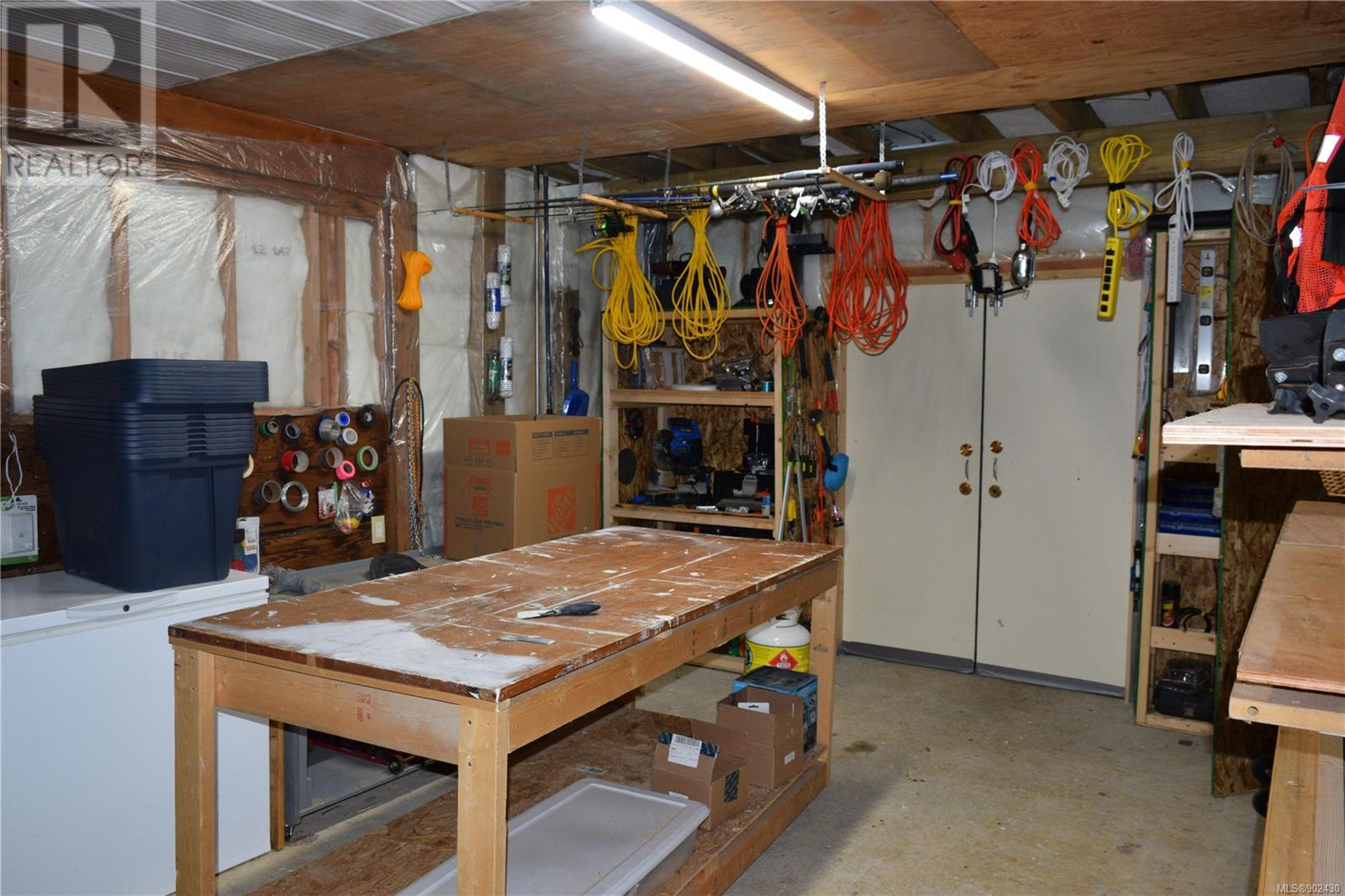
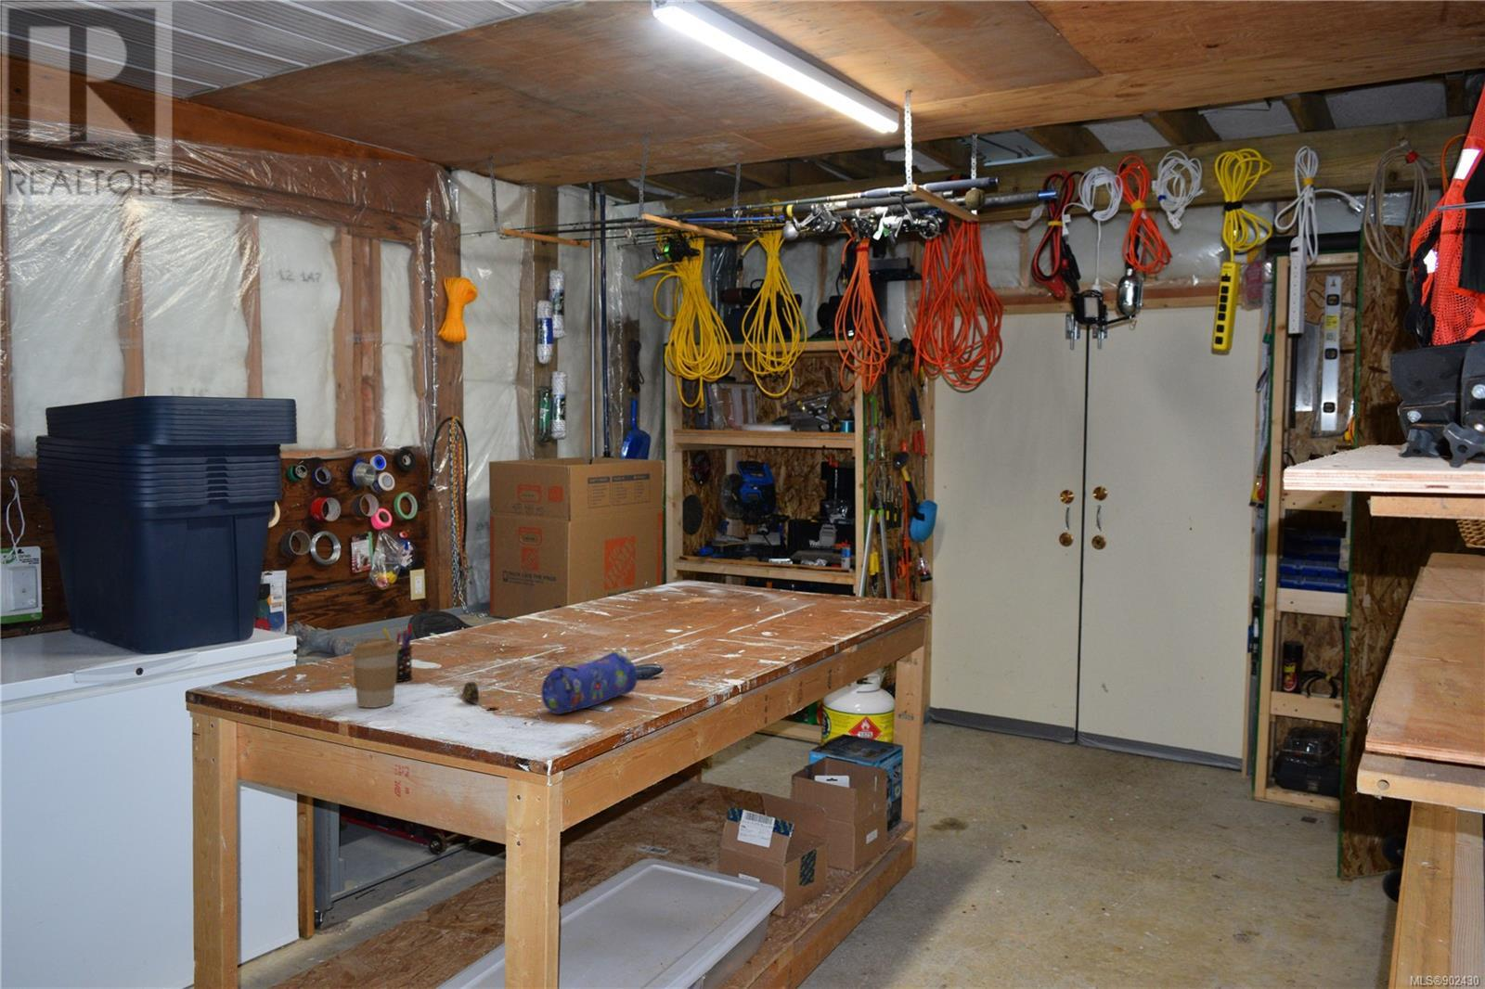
+ tape measure (478, 691)
+ pen holder (401, 650)
+ pencil case (590, 681)
+ coffee cup (375, 671)
